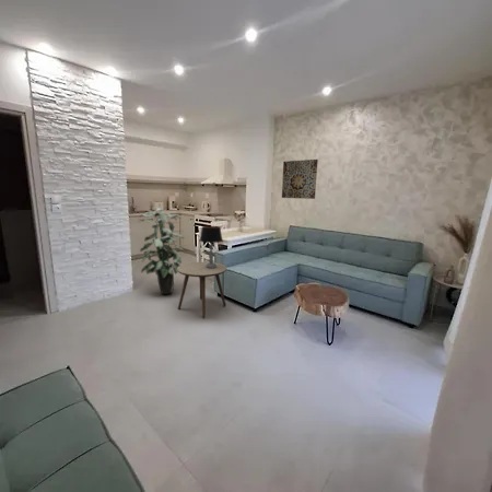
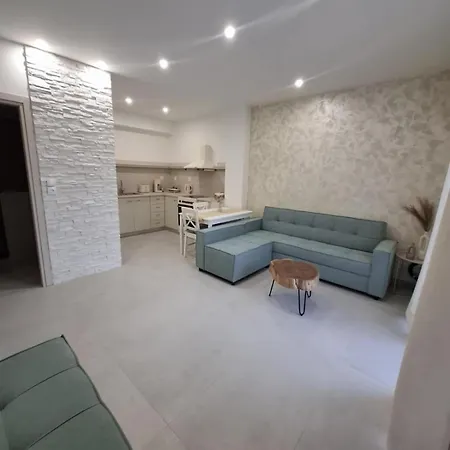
- wall art (298, 179)
- indoor plant (161, 250)
- side table (202, 288)
- table lamp (211, 247)
